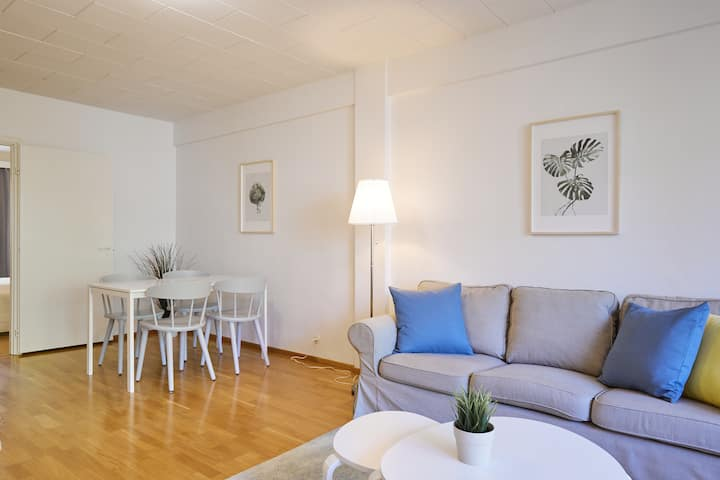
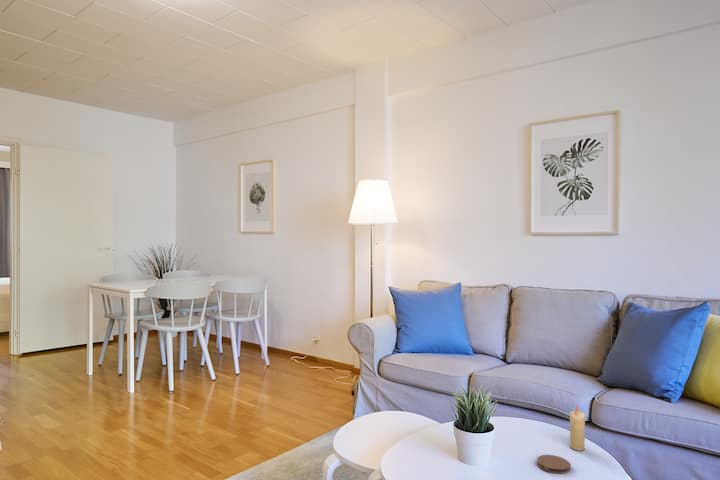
+ coaster (553, 463)
+ candle (577, 426)
